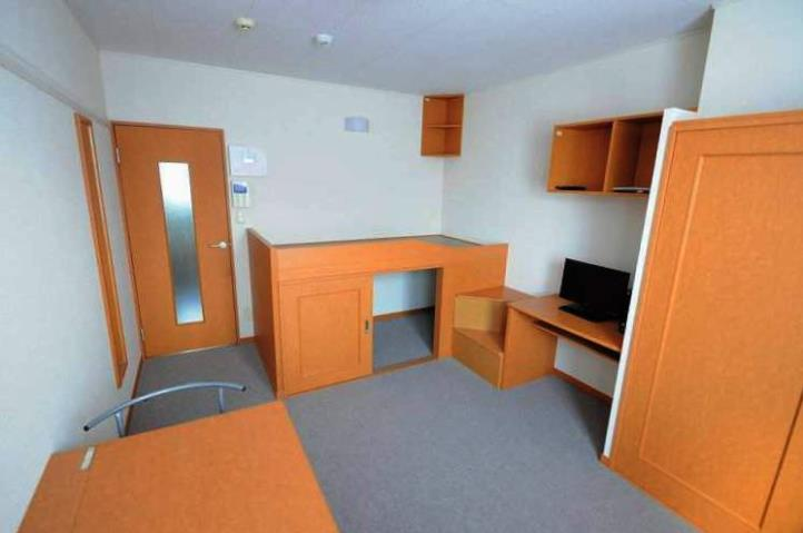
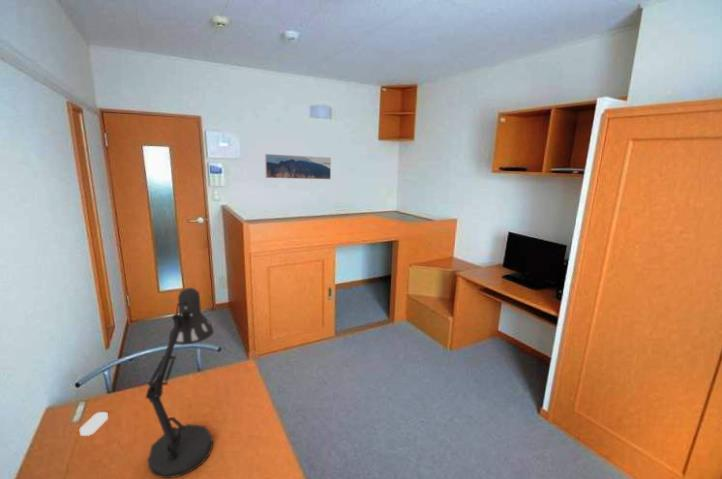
+ desk lamp (170, 373)
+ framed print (299, 167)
+ soap bar (94, 423)
